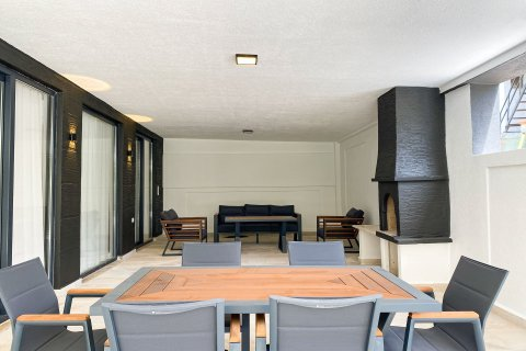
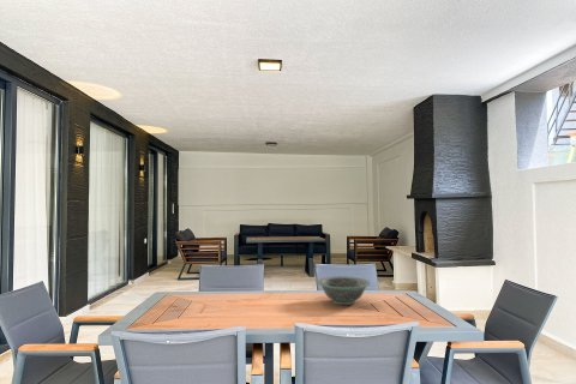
+ decorative bowl (343, 292)
